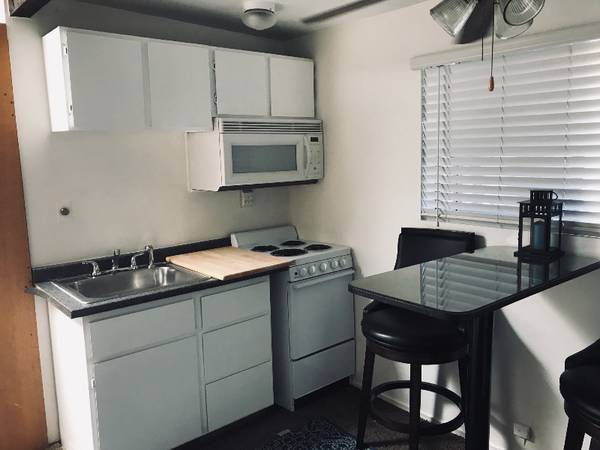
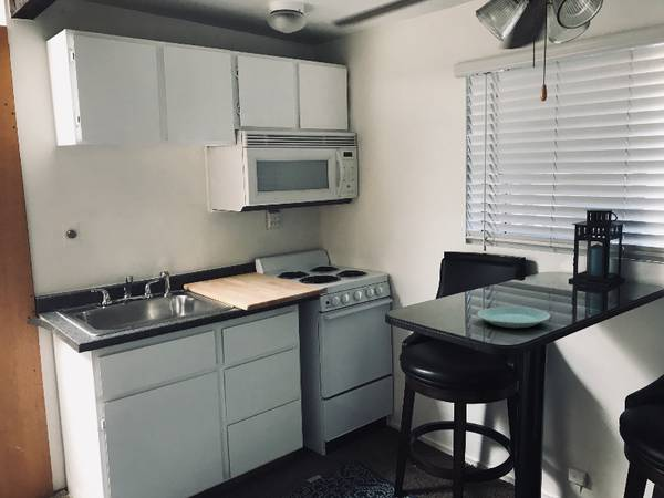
+ plate (512, 318)
